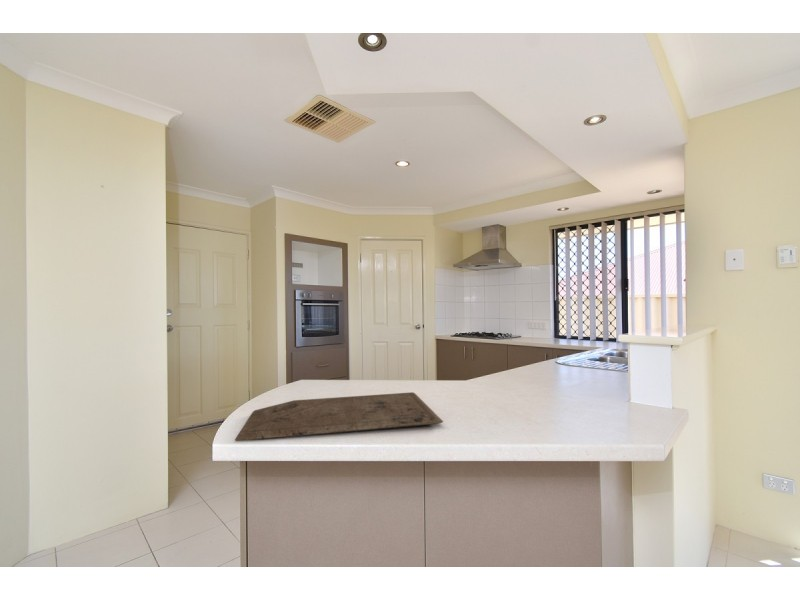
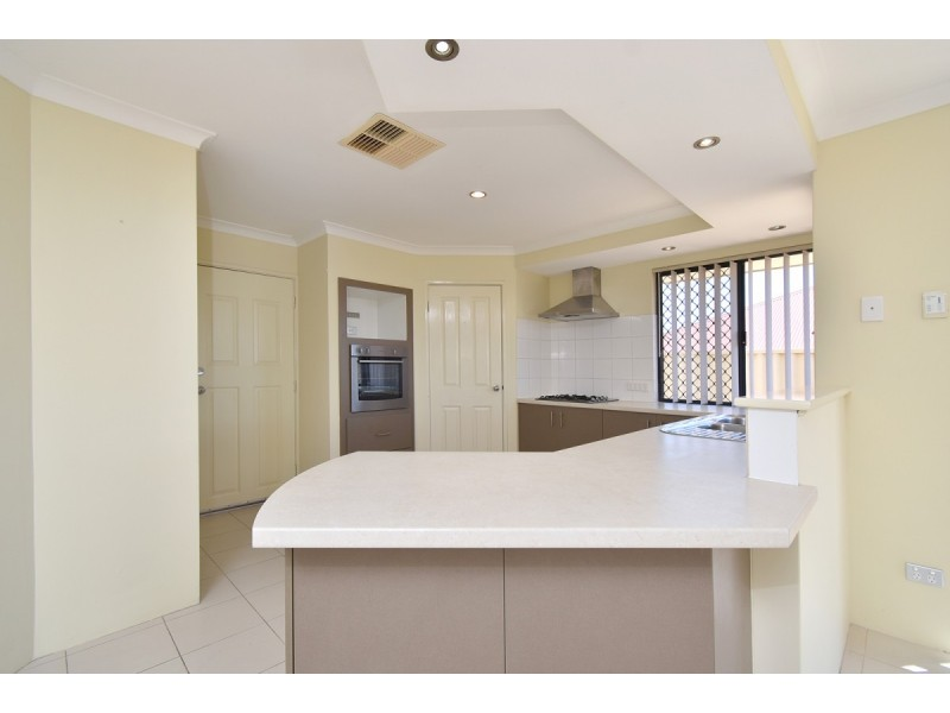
- cutting board (342, 412)
